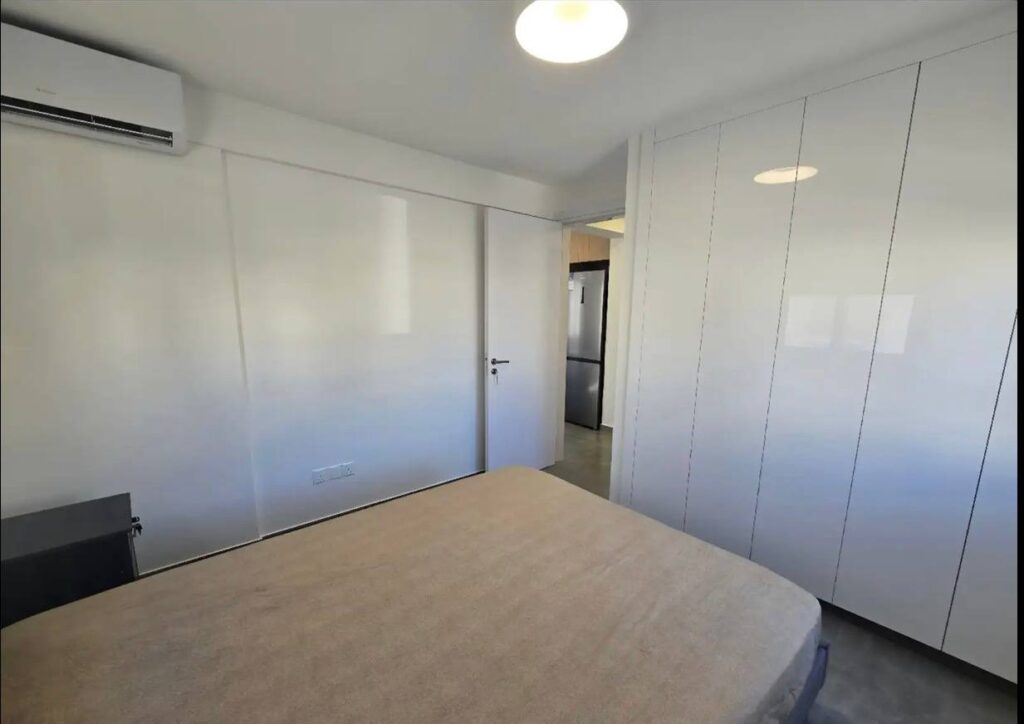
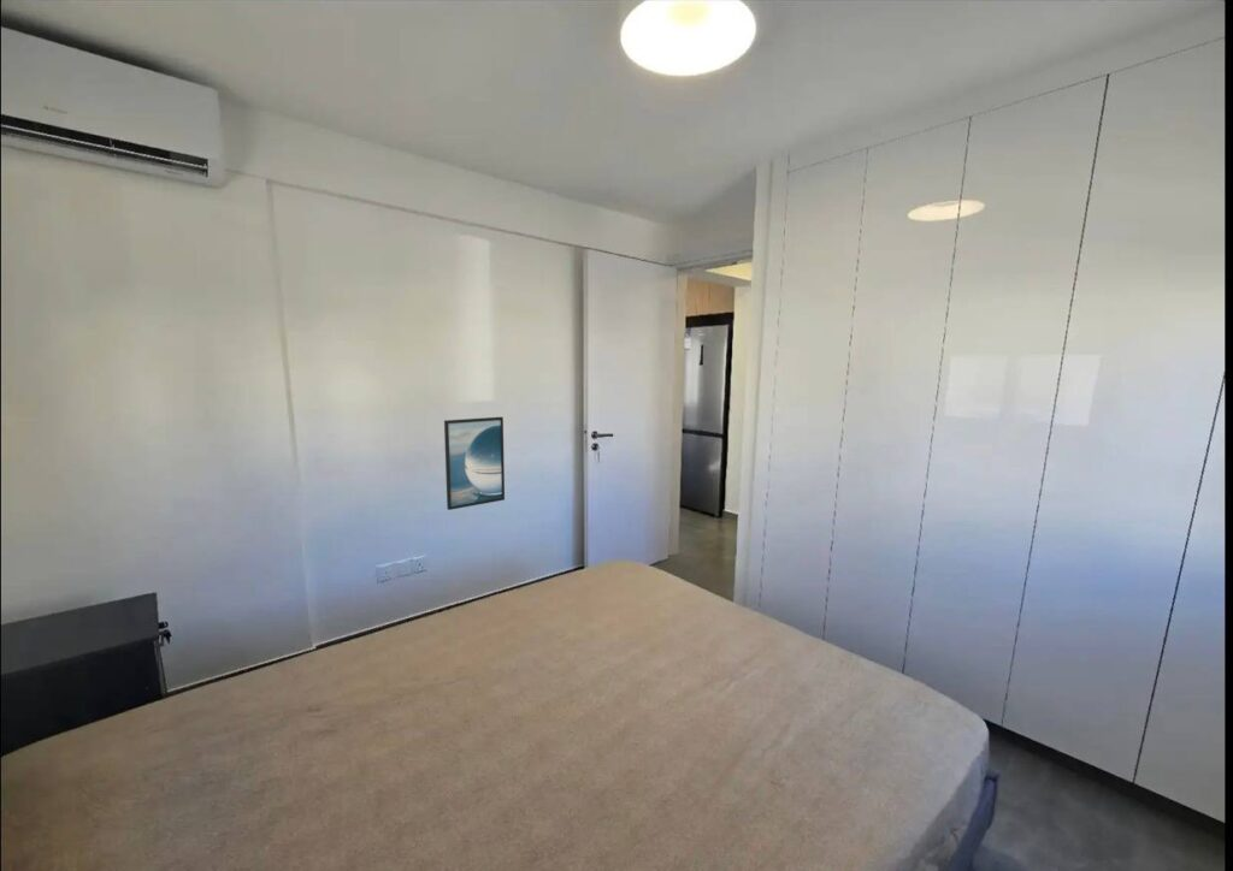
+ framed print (476, 462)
